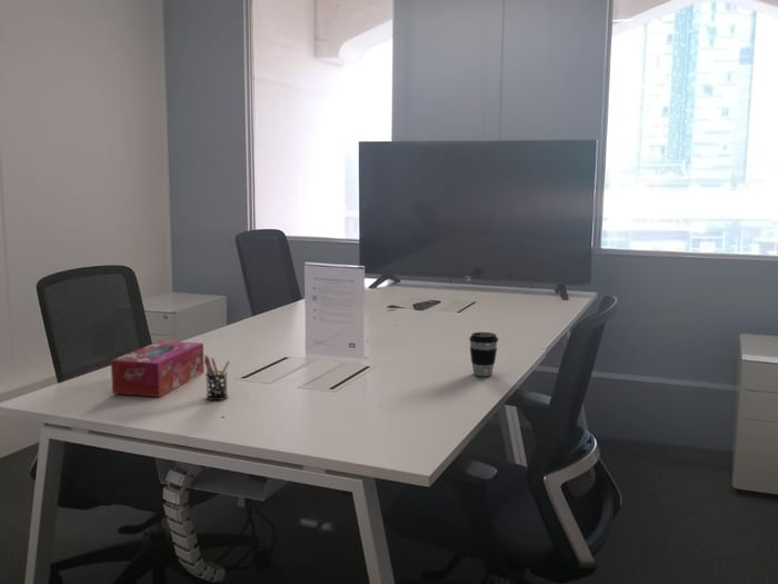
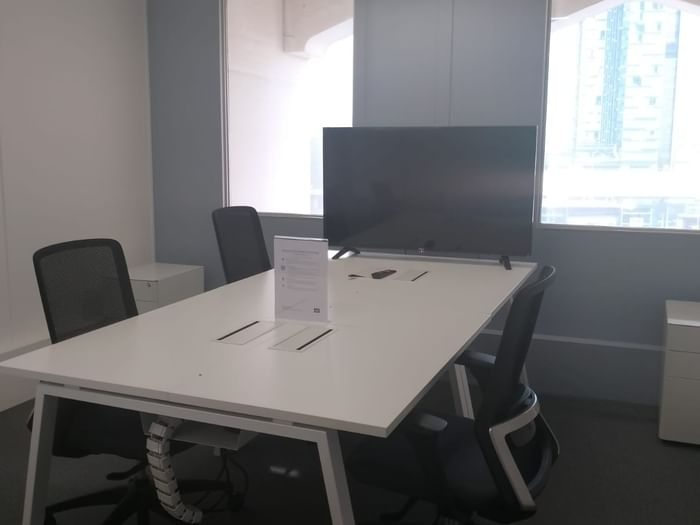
- tissue box (159, 366)
- coffee cup (482, 354)
- pen holder (215, 377)
